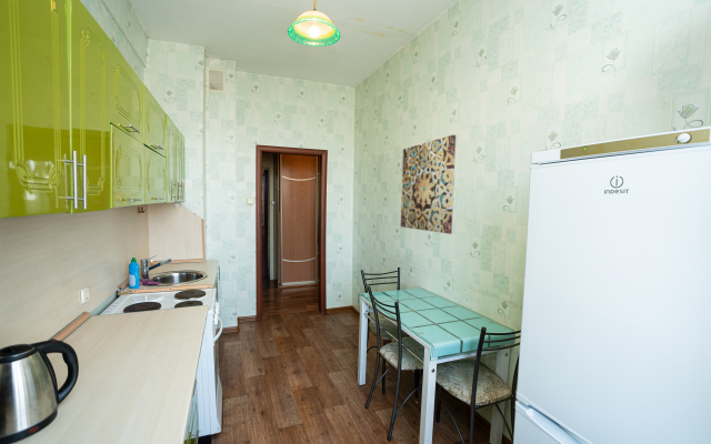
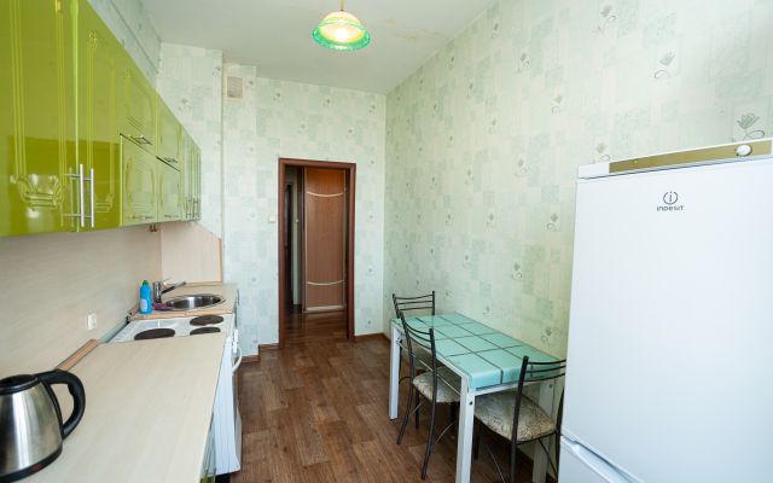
- wall art (424, 186)
